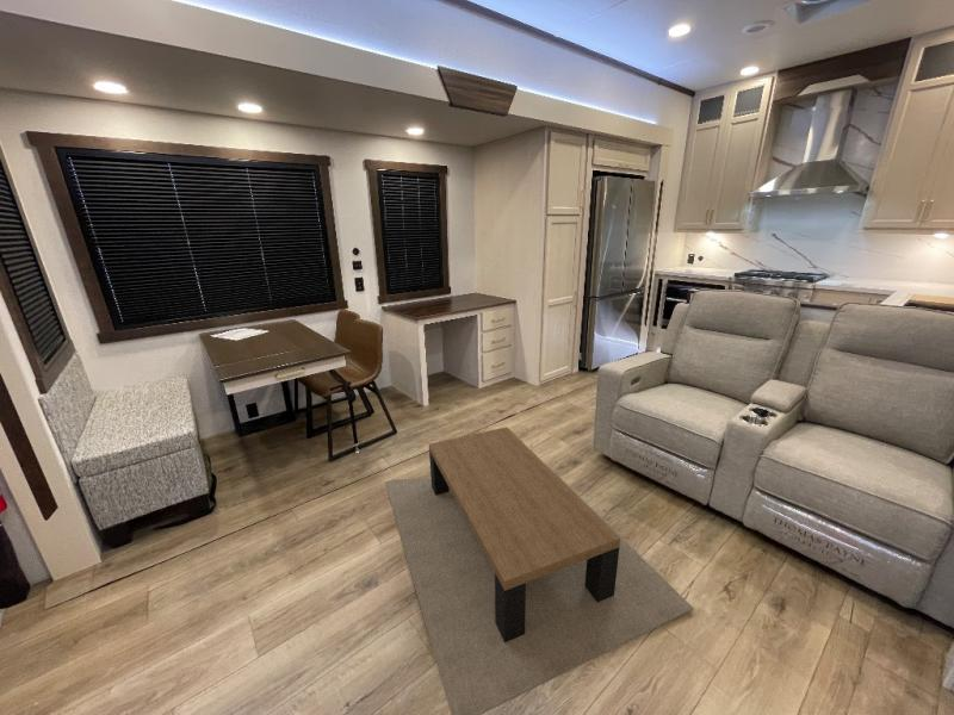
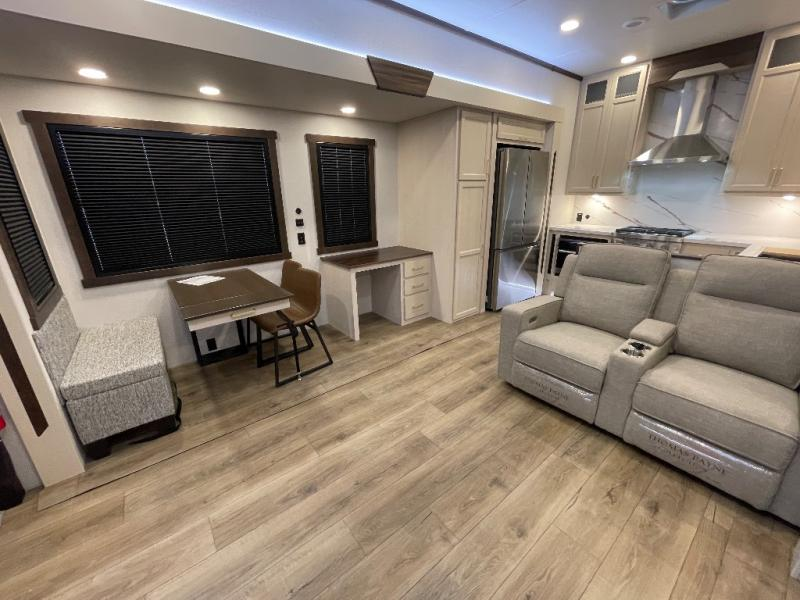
- coffee table (506, 508)
